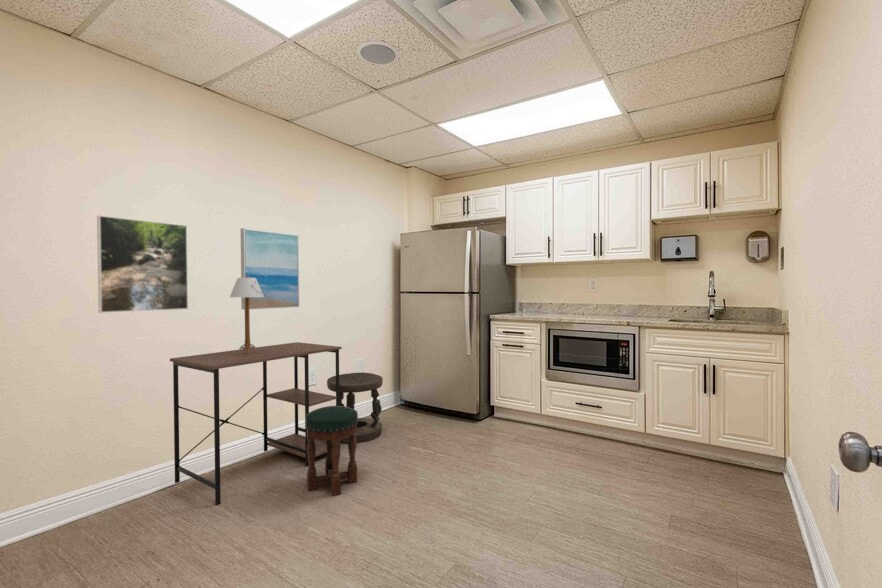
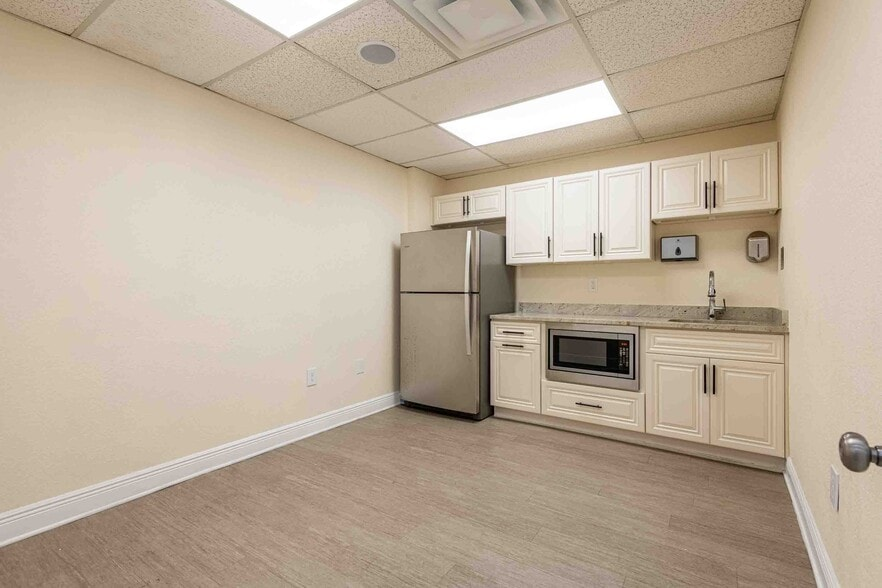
- desk (263, 409)
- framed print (145, 265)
- stool (332, 446)
- wall art (271, 270)
- stool (353, 406)
- table lamp (247, 314)
